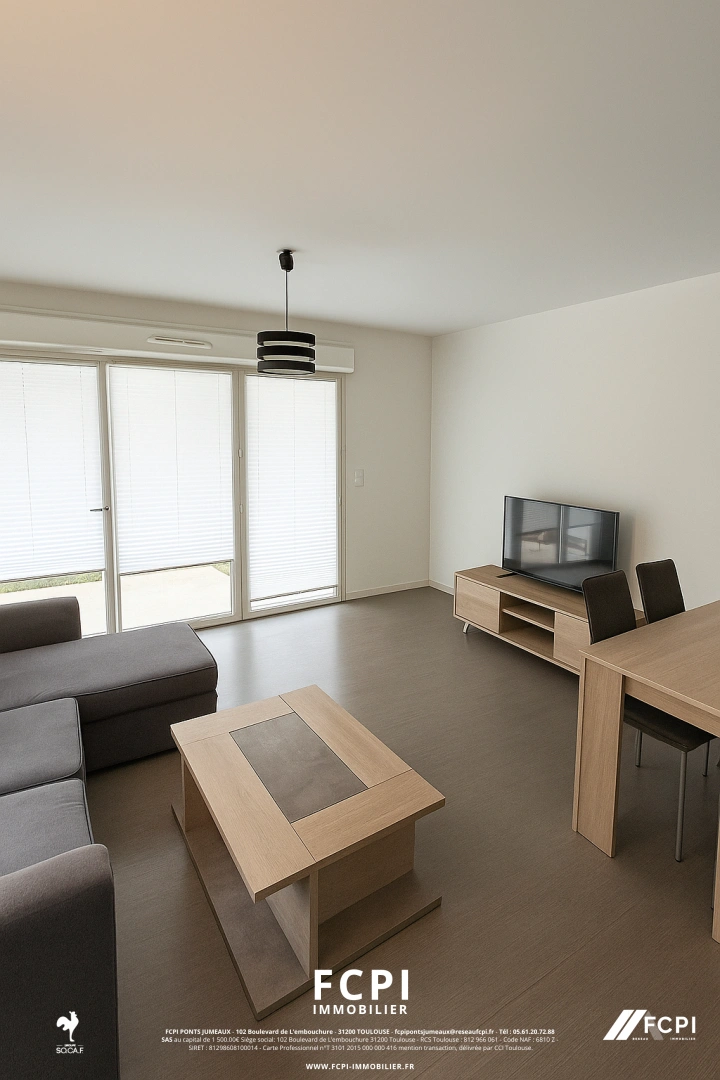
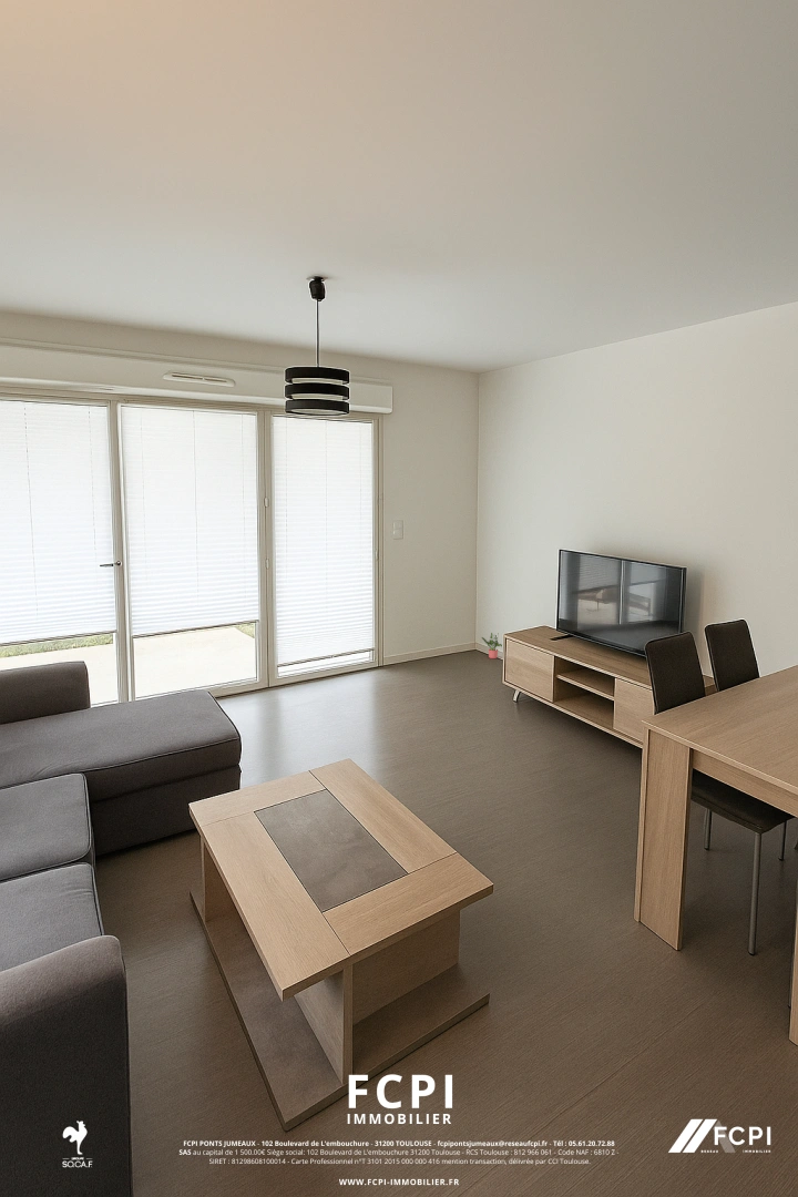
+ potted plant (493, 645)
